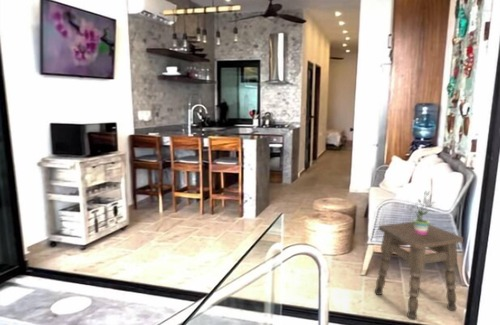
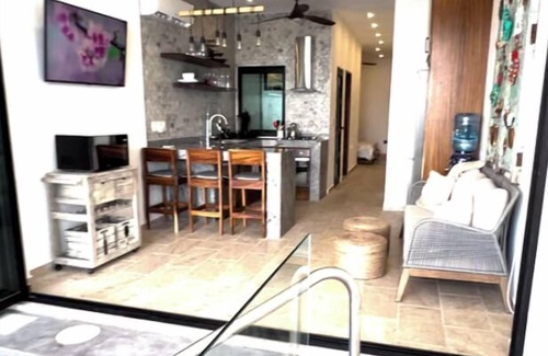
- potted plant (420, 210)
- side table (416, 267)
